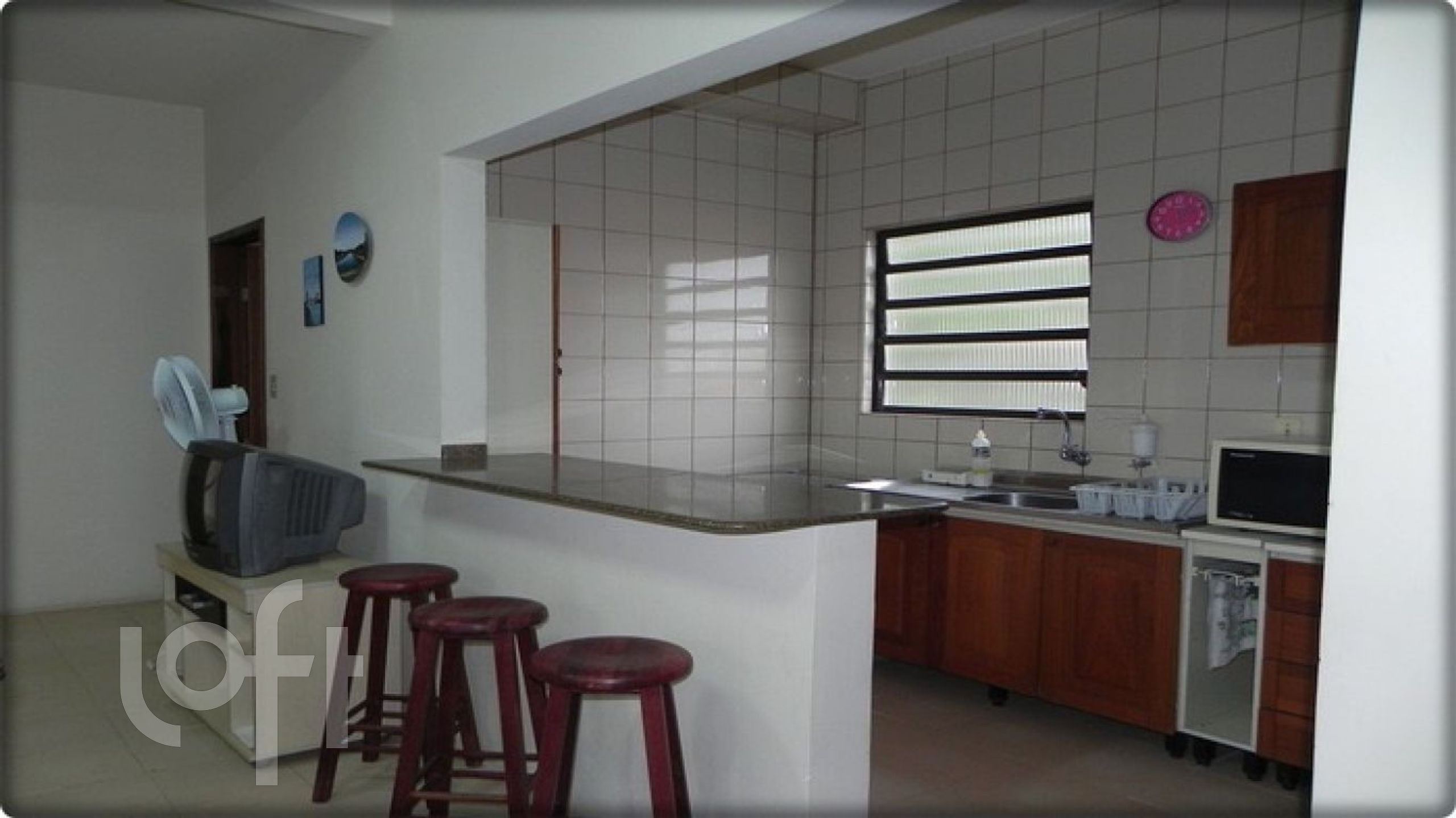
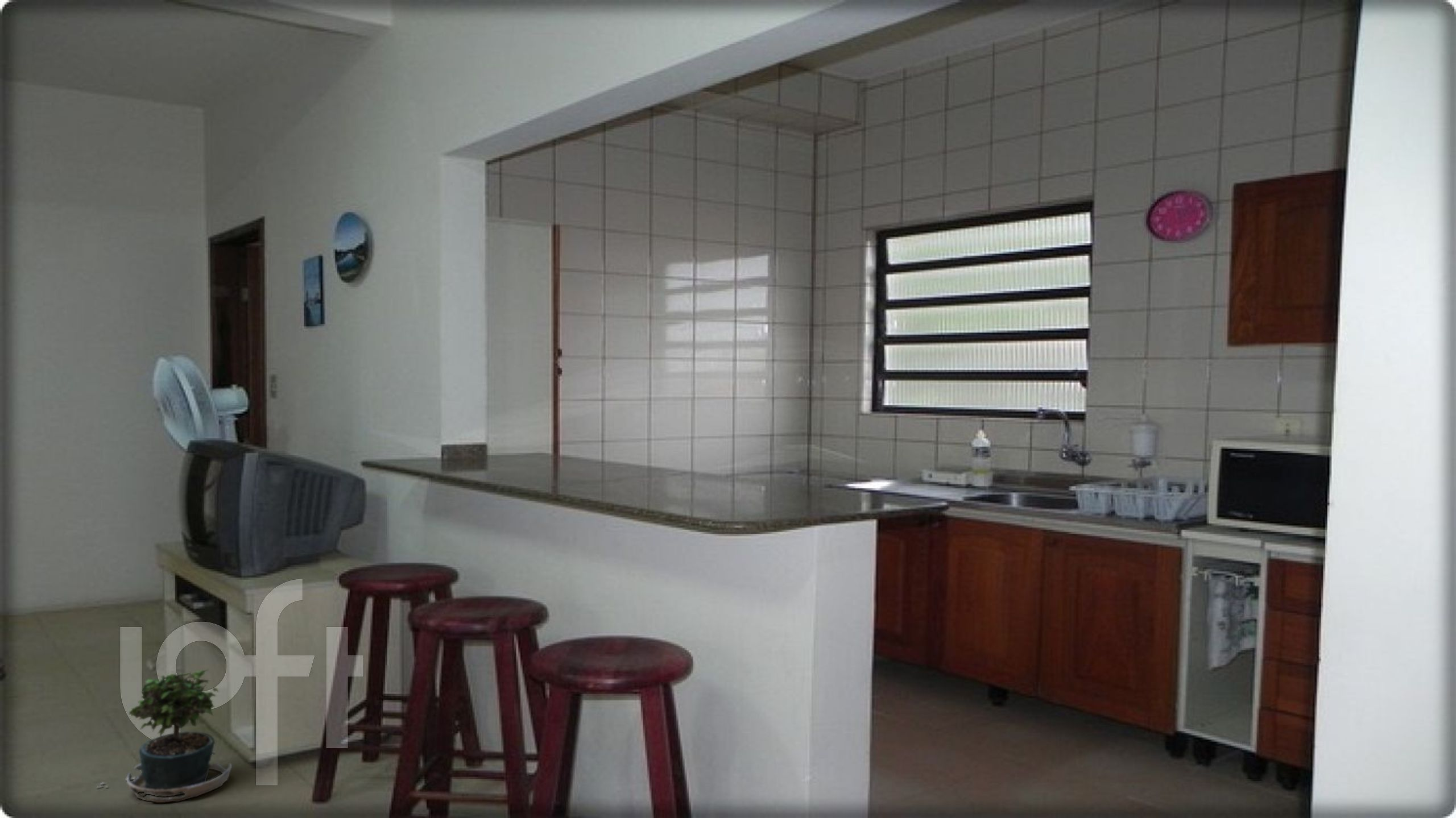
+ potted plant (167, 726)
